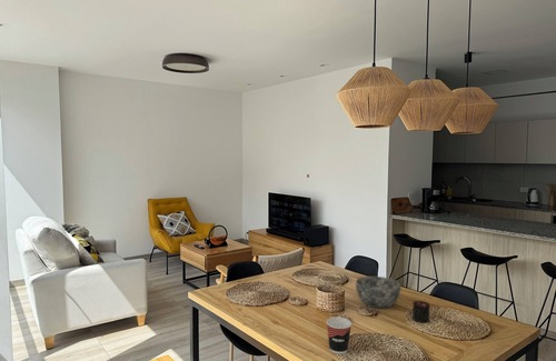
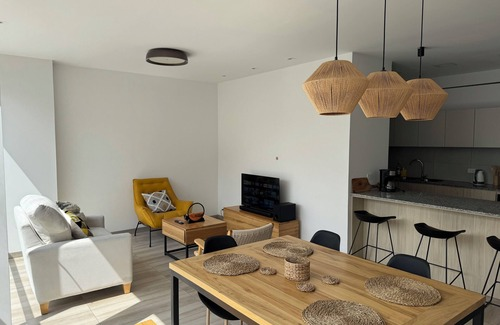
- cup (338, 335)
- candle (420, 308)
- bowl (377, 293)
